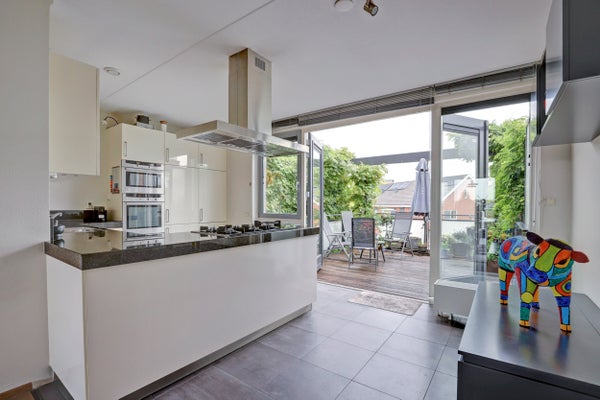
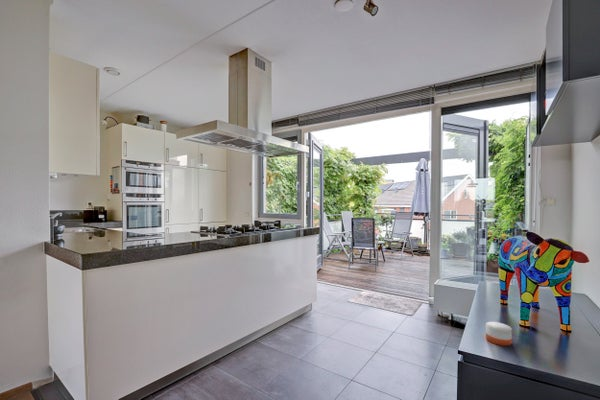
+ candle (498, 325)
